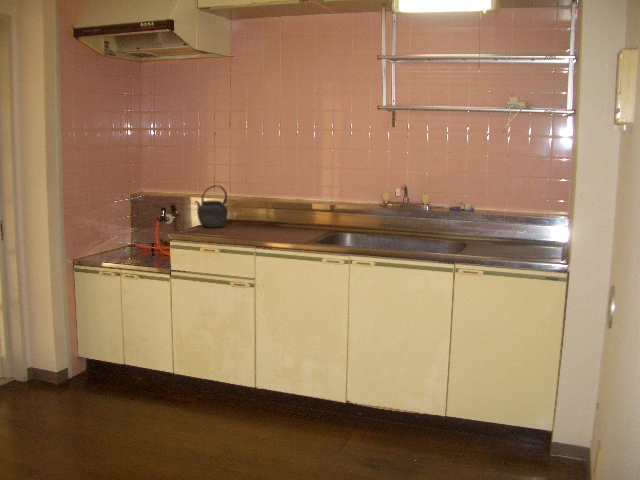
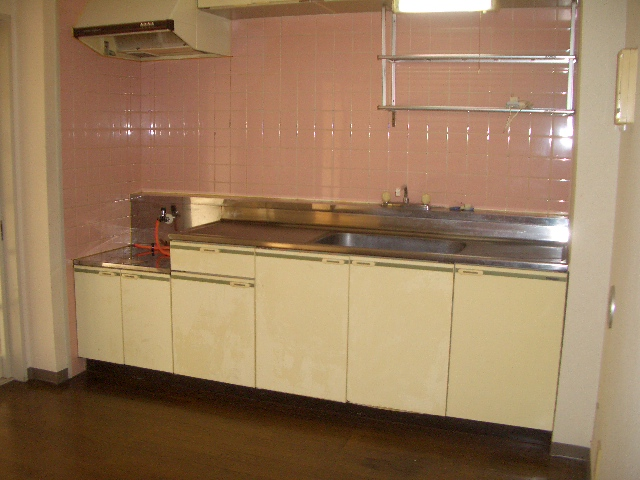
- kettle (210, 205)
